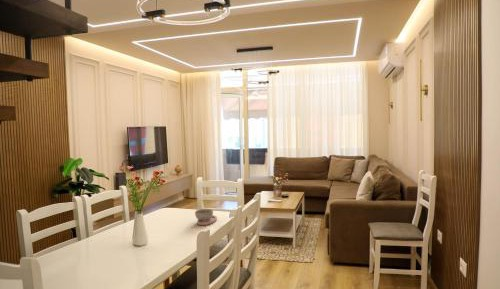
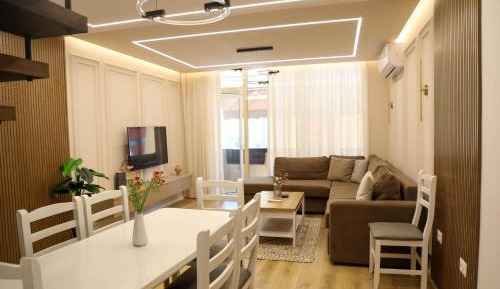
- bowl (206, 215)
